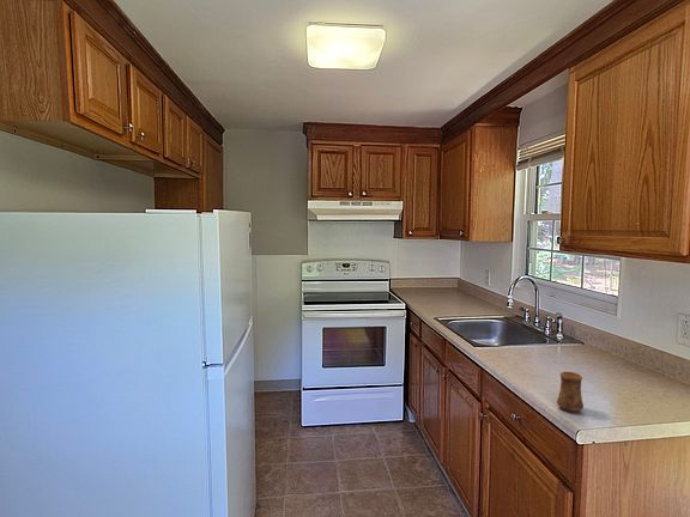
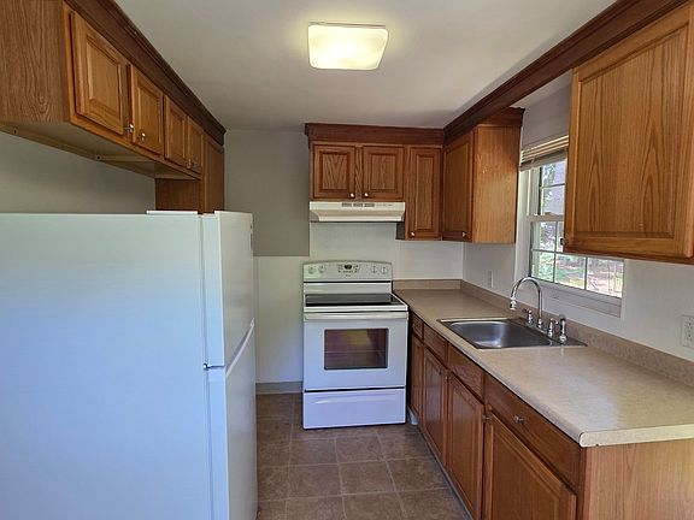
- cup (570, 391)
